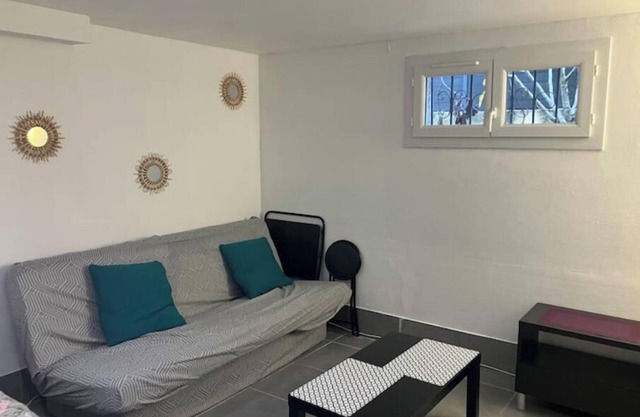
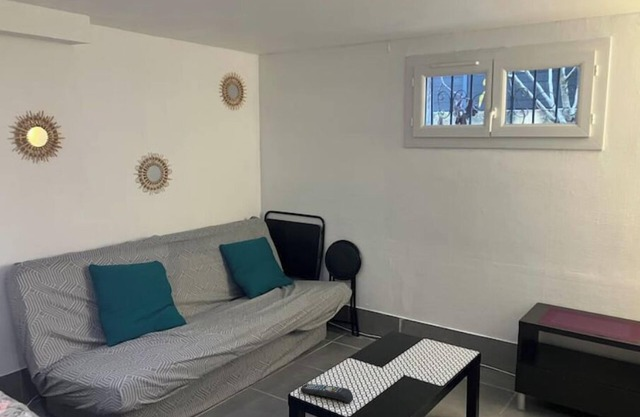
+ remote control (326, 391)
